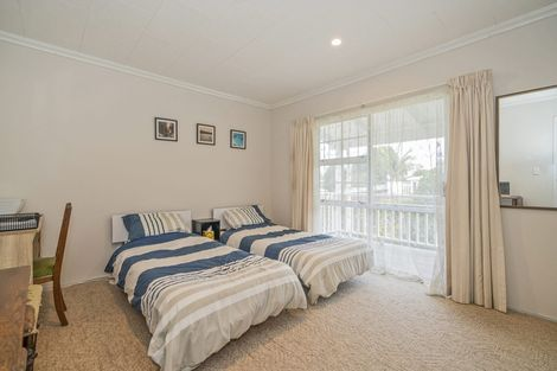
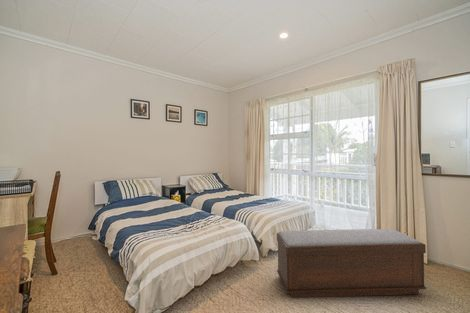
+ bench (345, 259)
